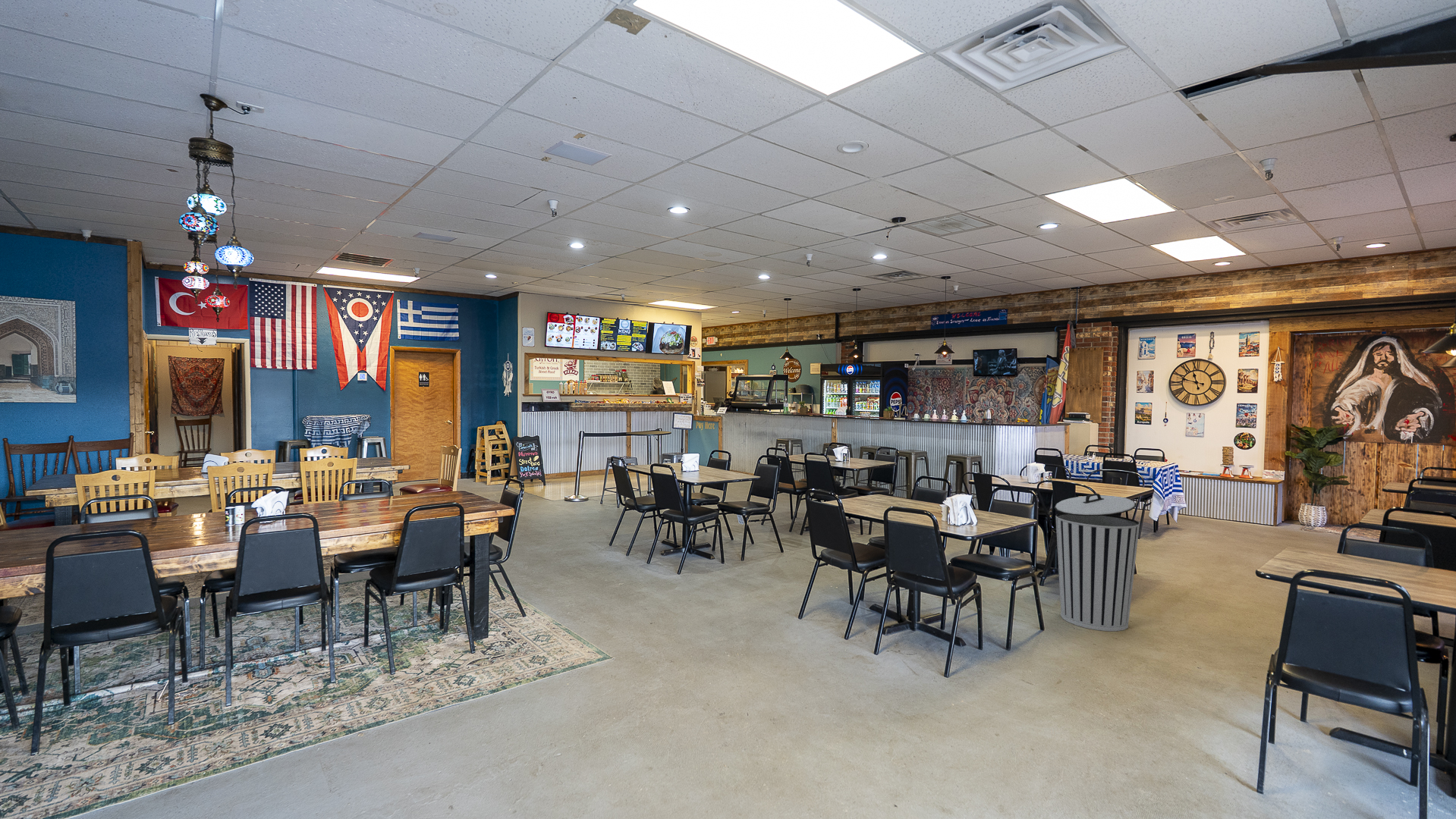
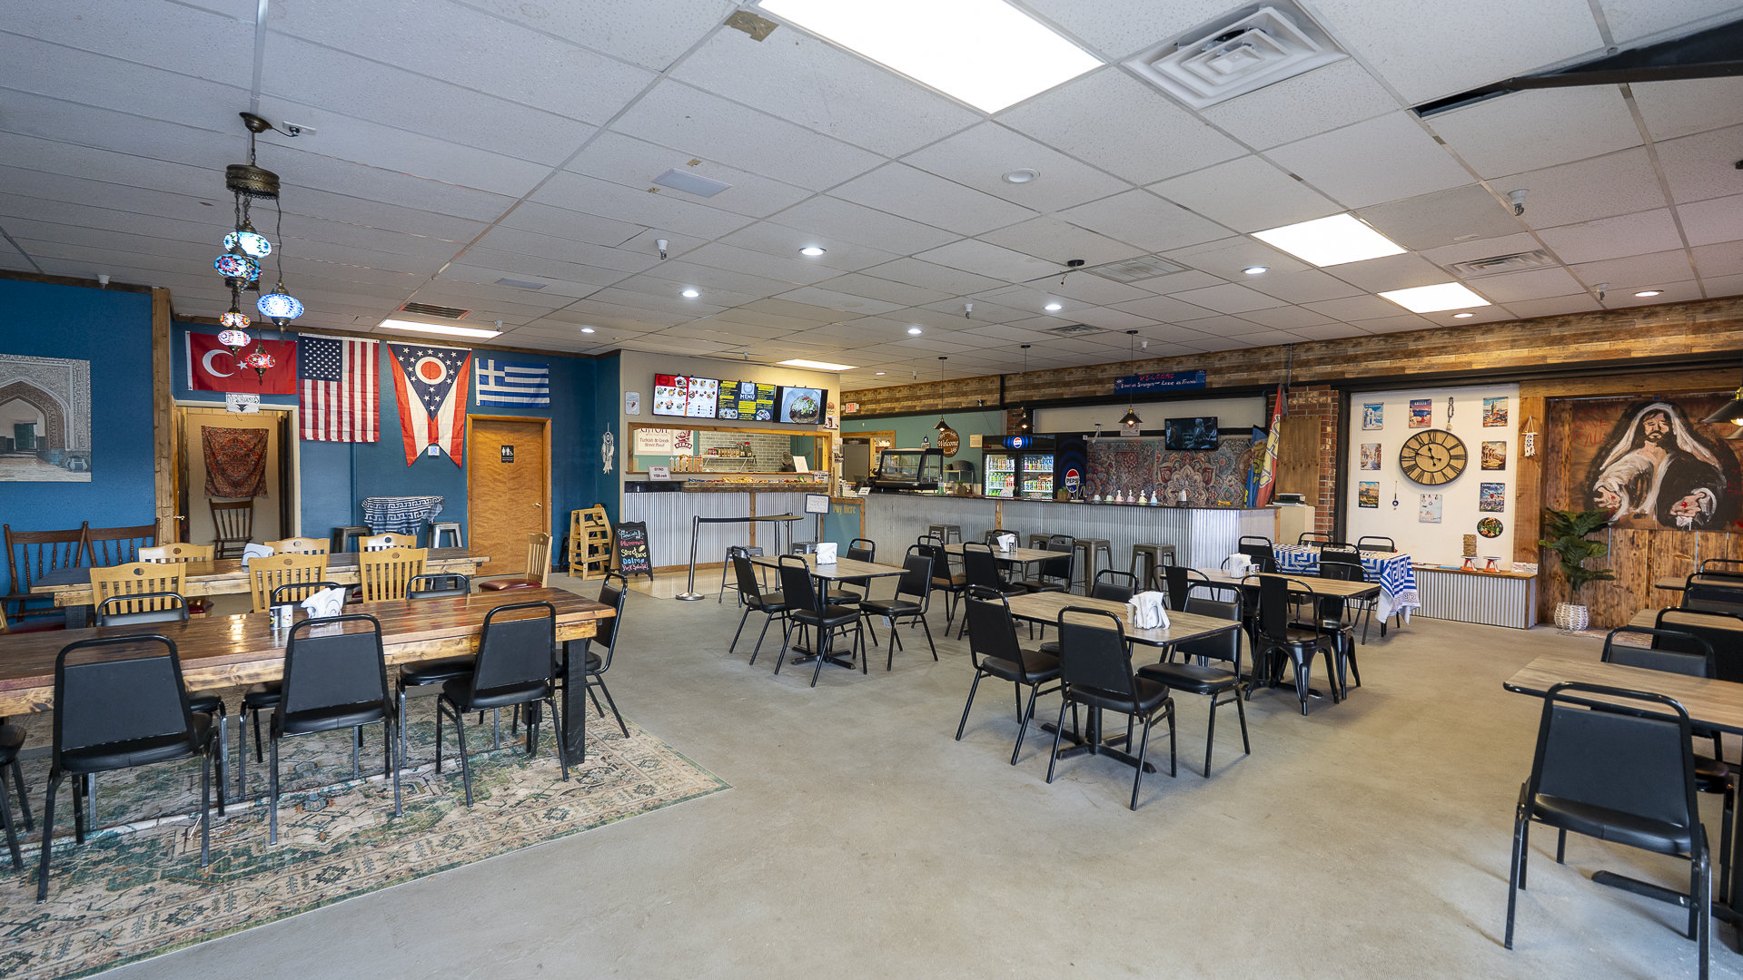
- trash can (1094, 557)
